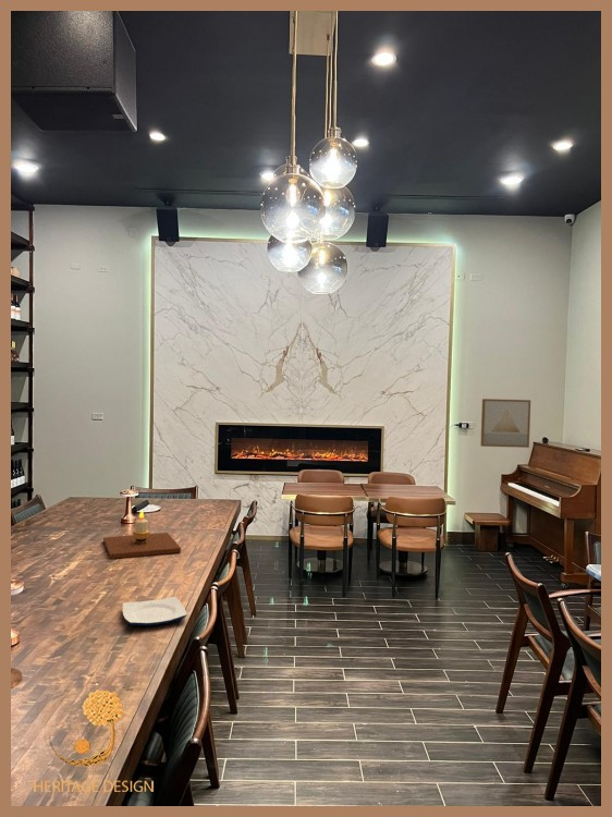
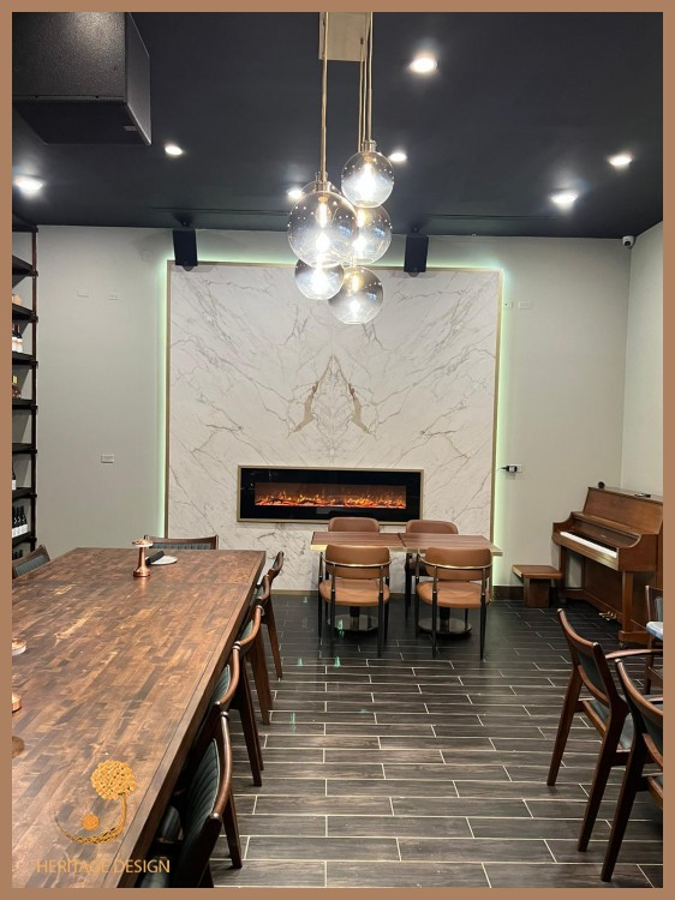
- plate (154, 612)
- candle (140, 528)
- wall art (505, 423)
